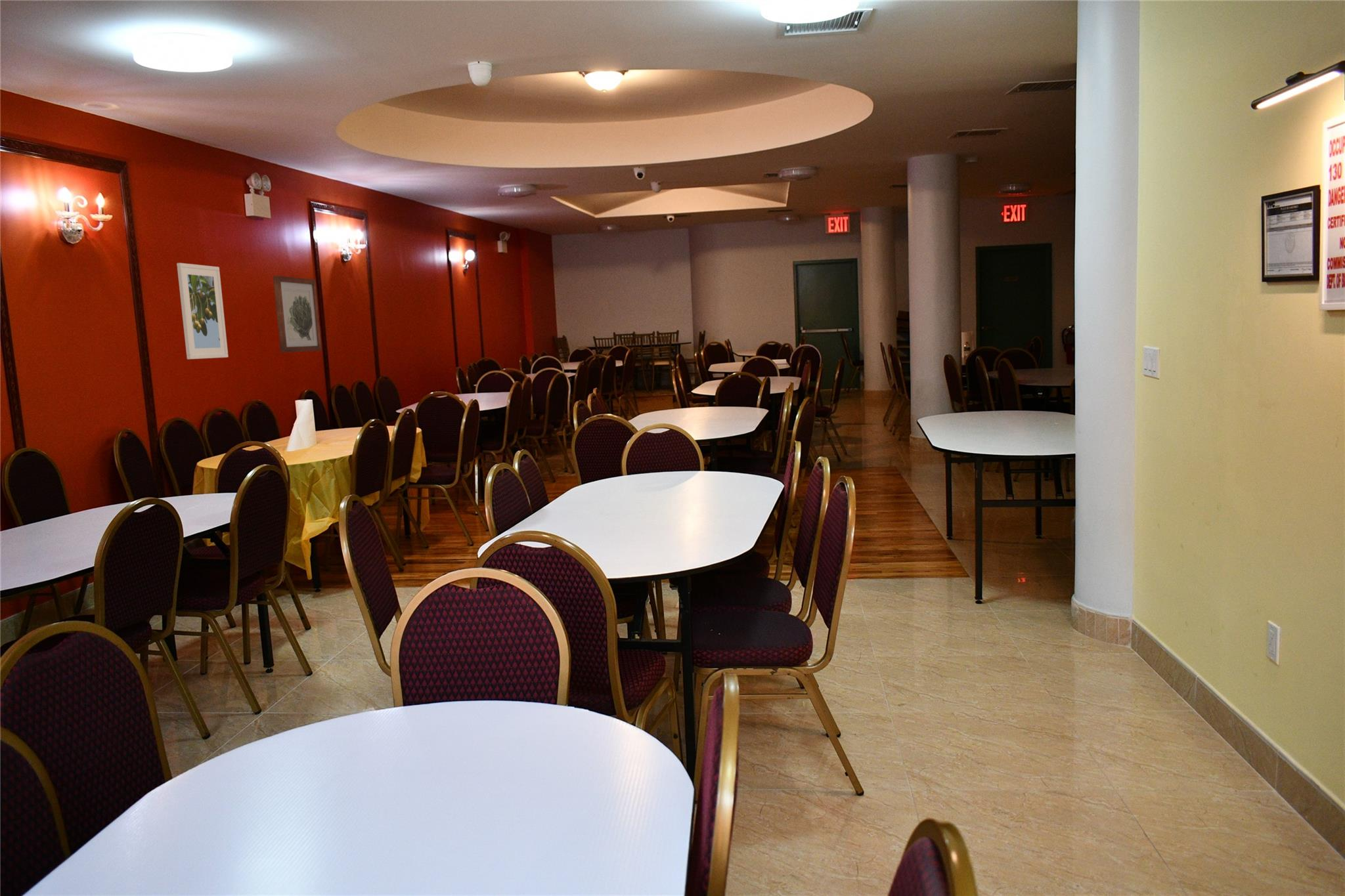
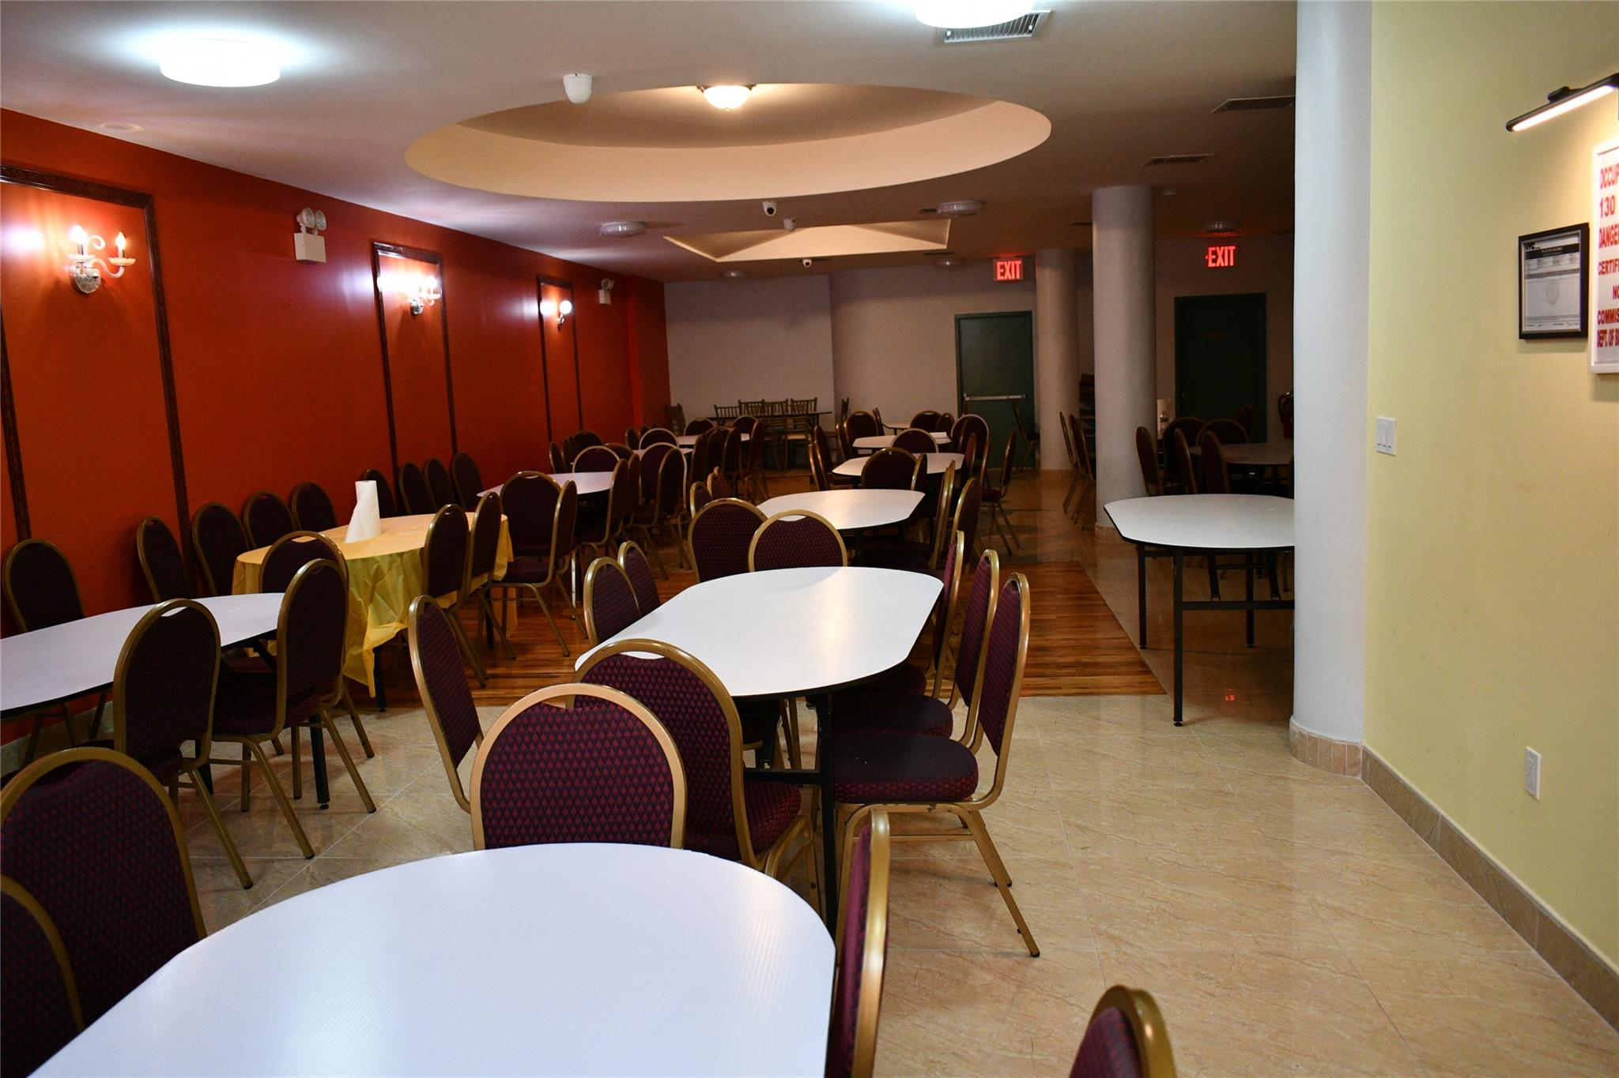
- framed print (203, 312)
- wall art (298, 314)
